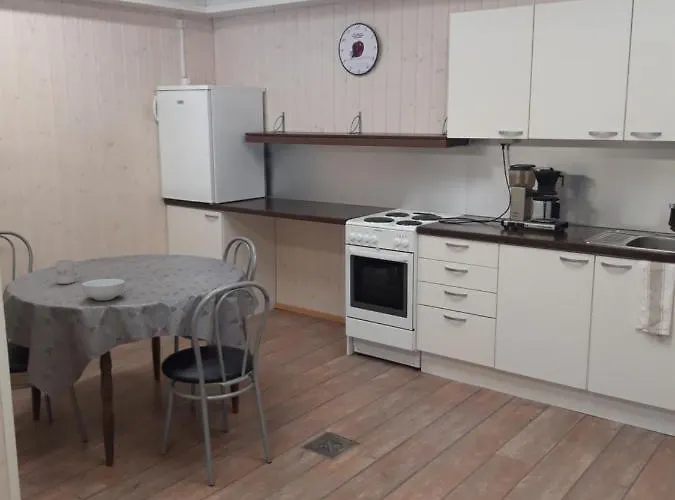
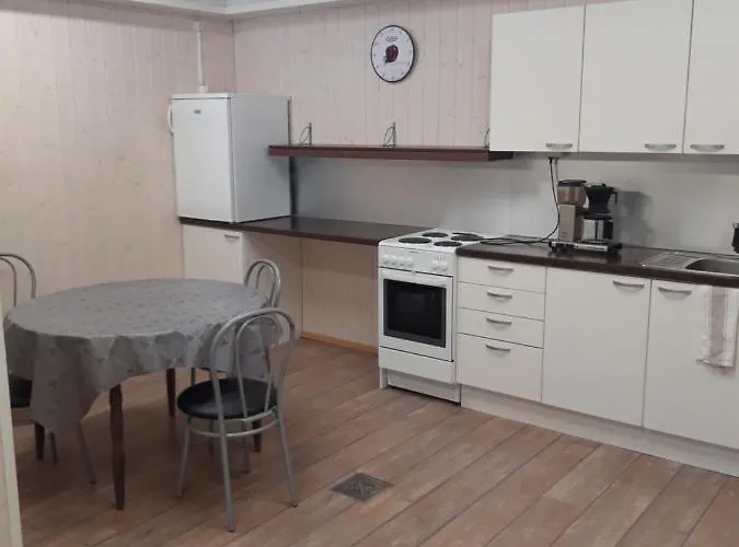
- mug (68, 271)
- cereal bowl (104, 290)
